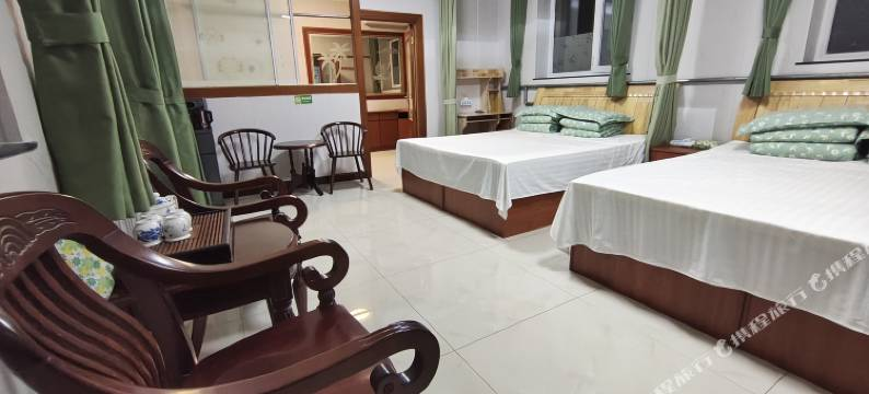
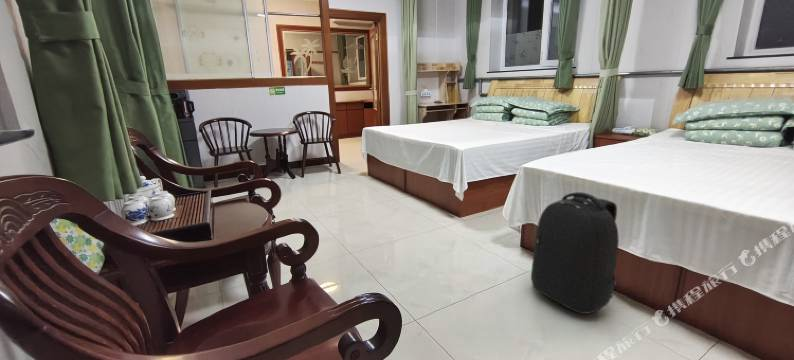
+ backpack (577, 247)
